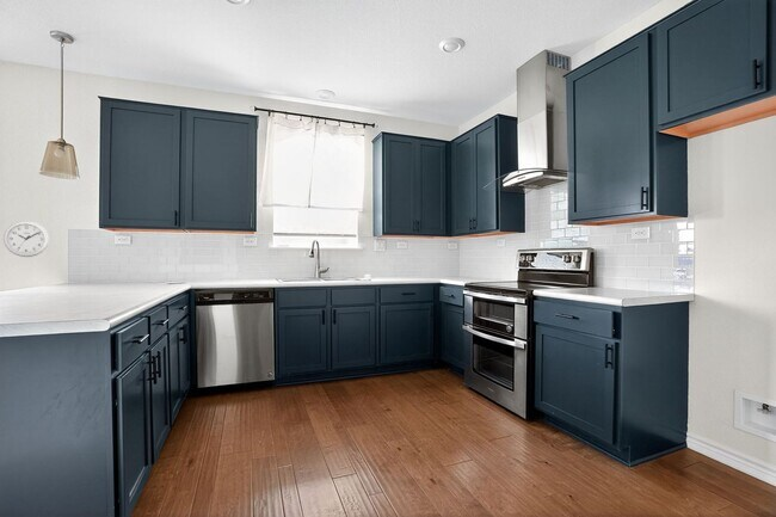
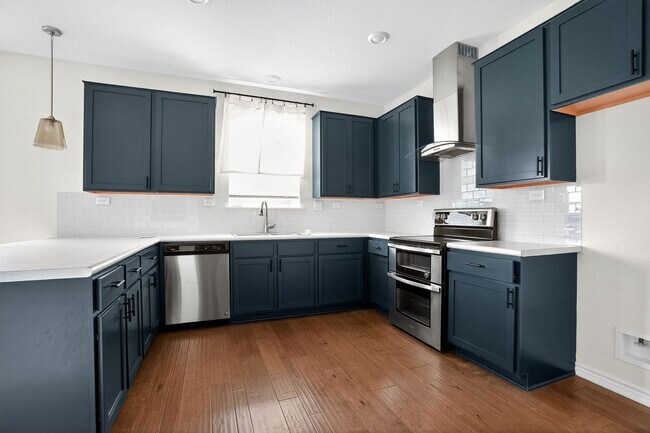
- wall clock (26, 239)
